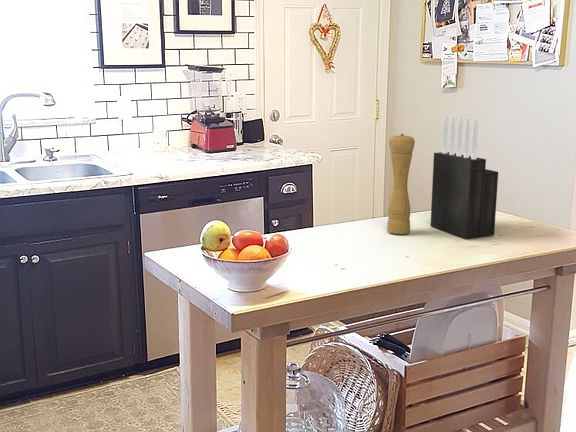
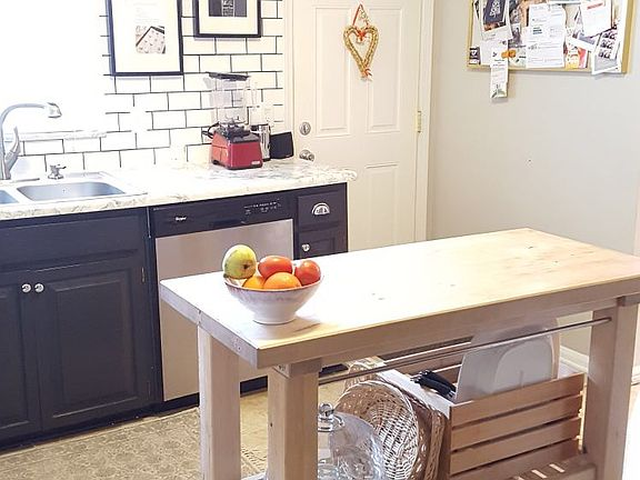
- knife block (467, 174)
- pepper mill (400, 183)
